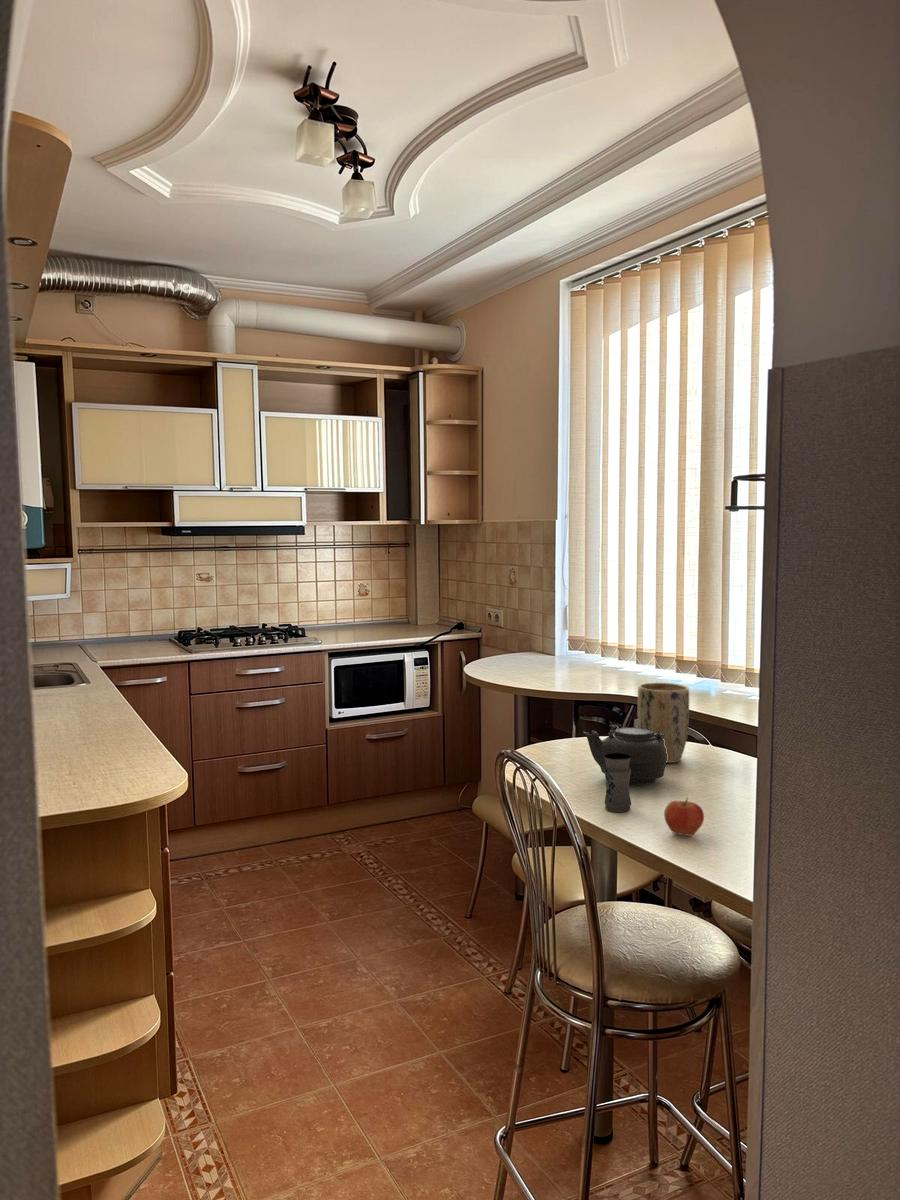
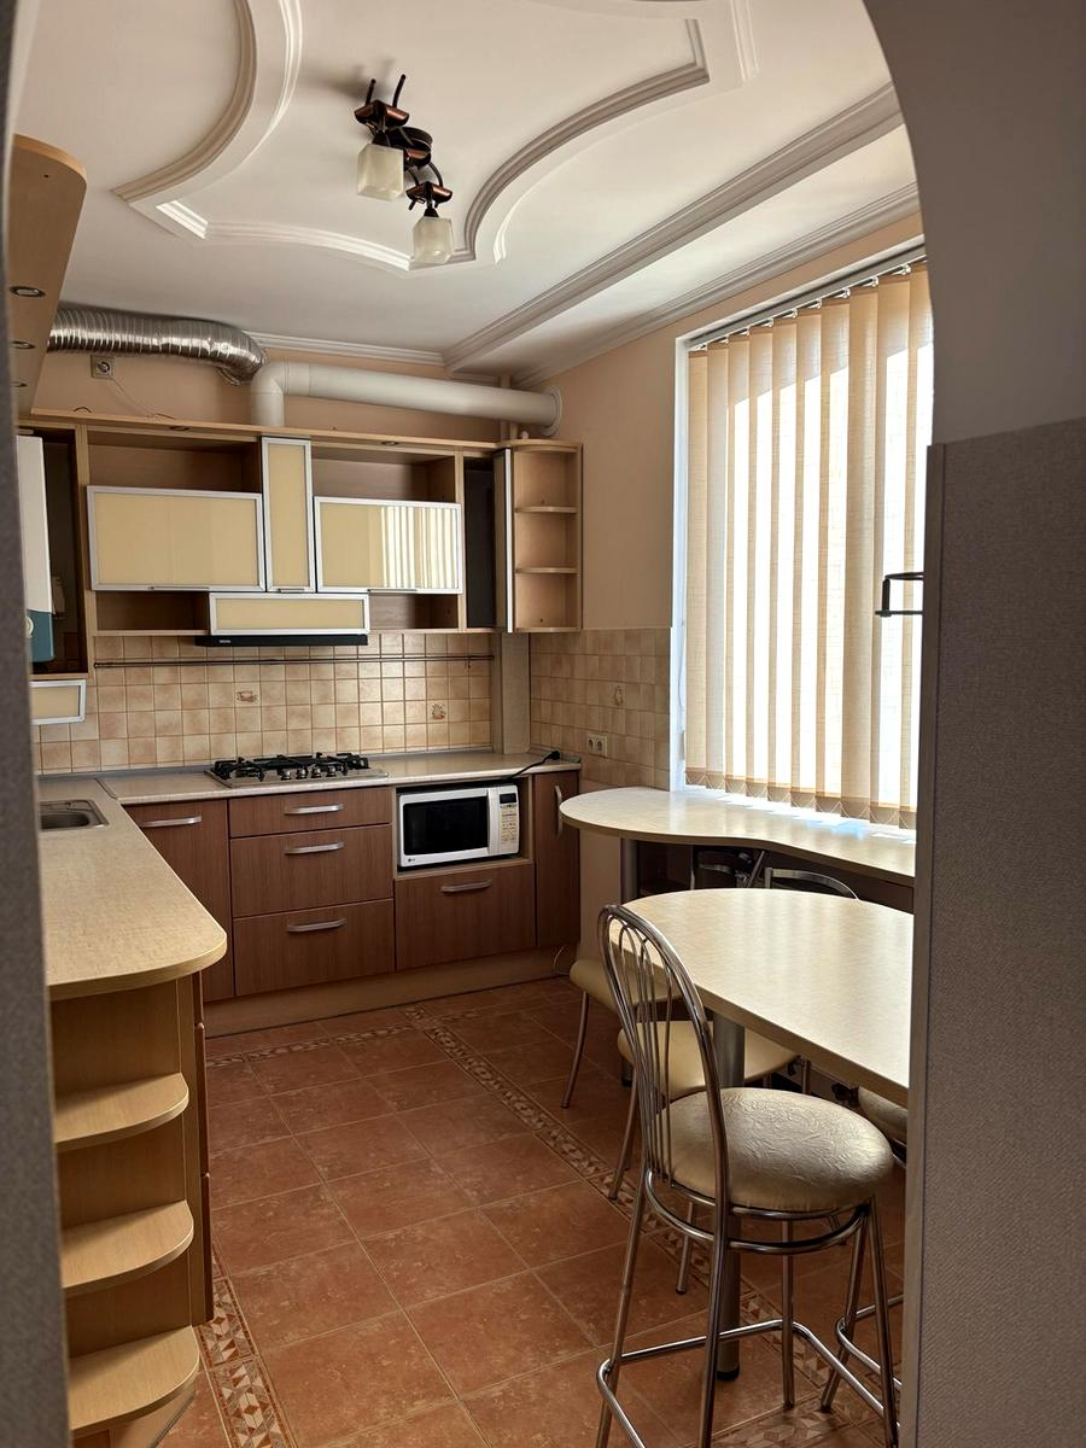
- jar (617, 782)
- plant pot (662, 722)
- teapot (627, 754)
- apple (683, 815)
